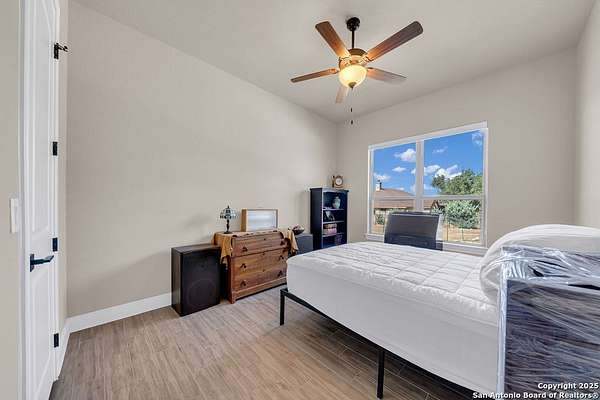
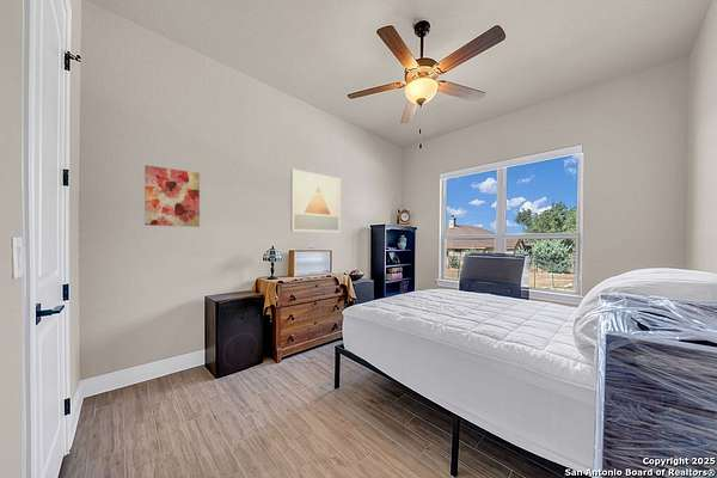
+ wall art (317, 203)
+ wall art (173, 197)
